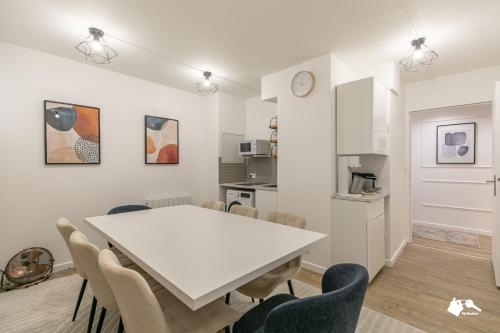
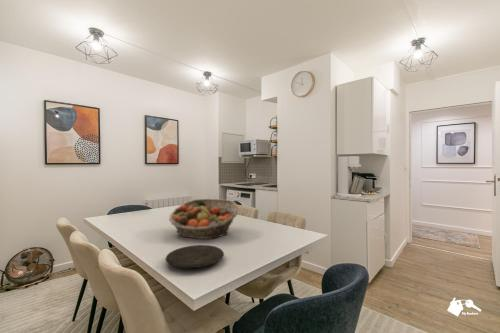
+ plate (195, 257)
+ fruit basket (204, 217)
